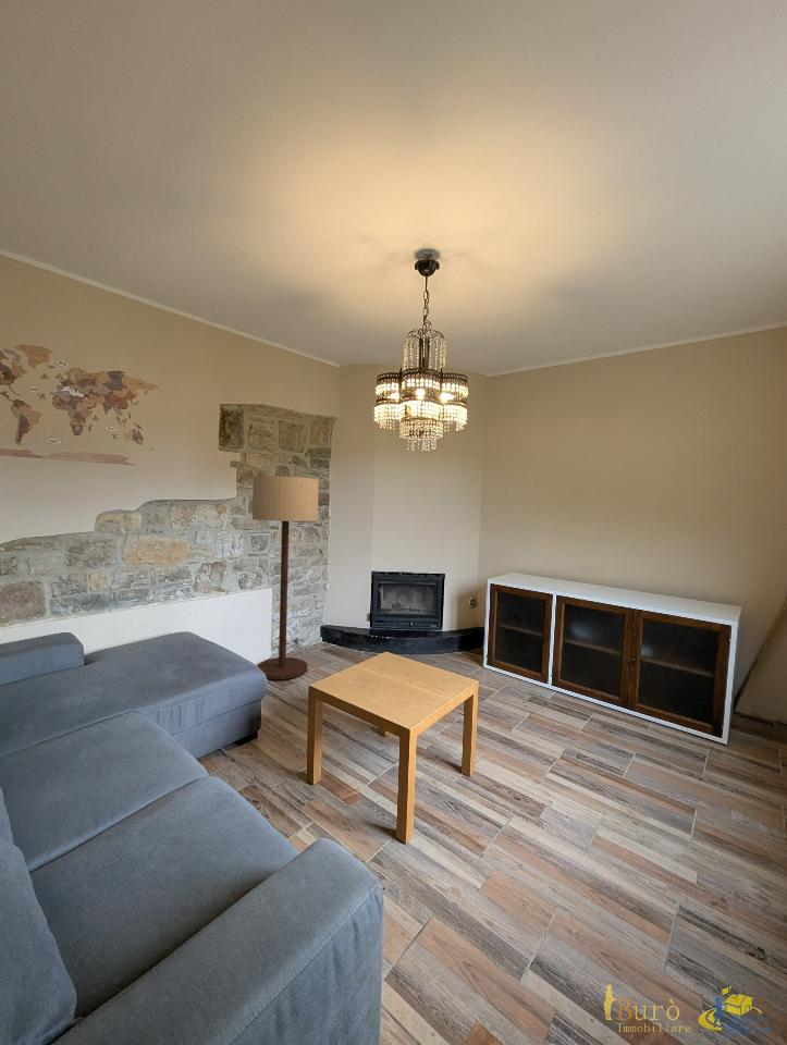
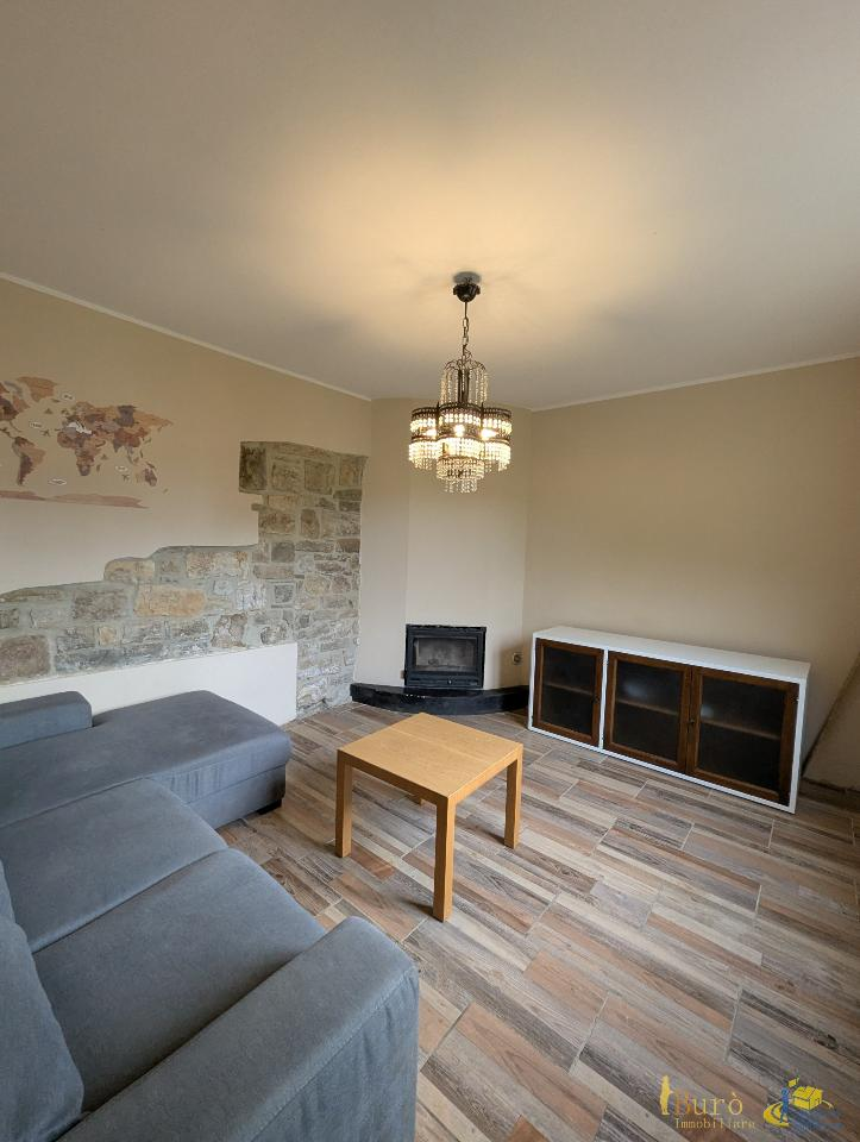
- floor lamp (284, 575)
